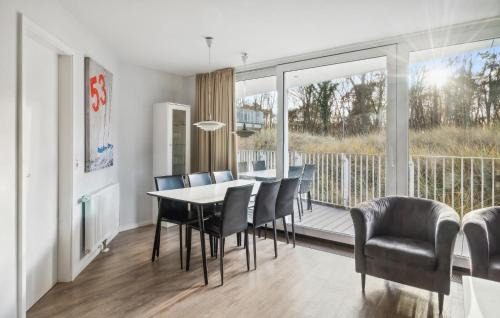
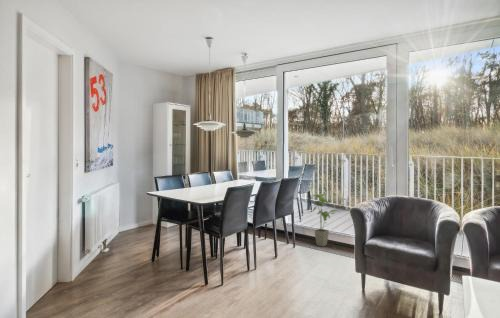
+ house plant (324, 220)
